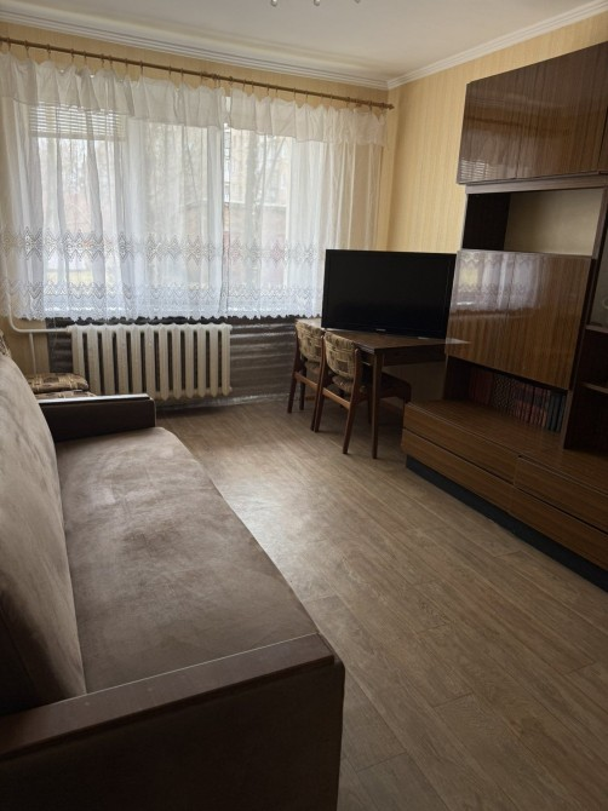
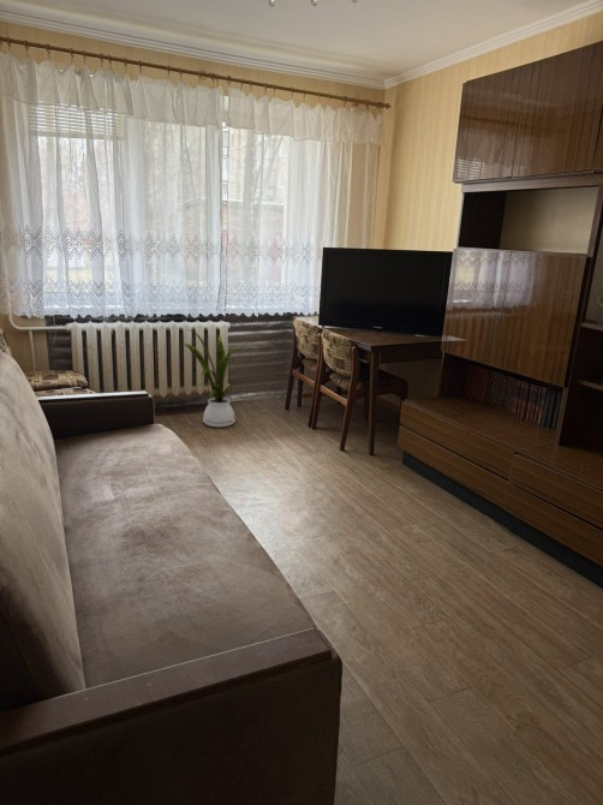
+ house plant (215, 376)
